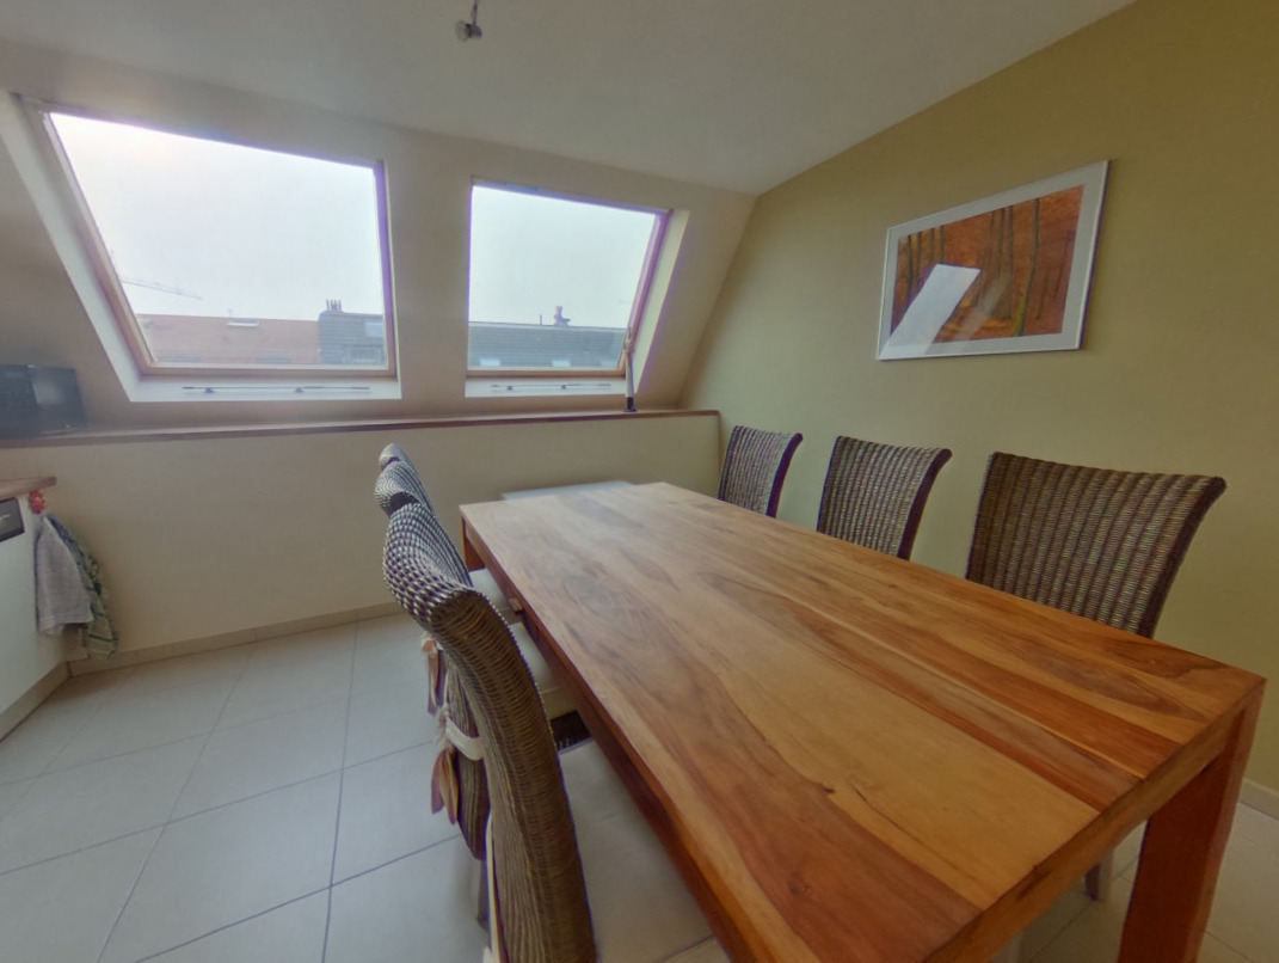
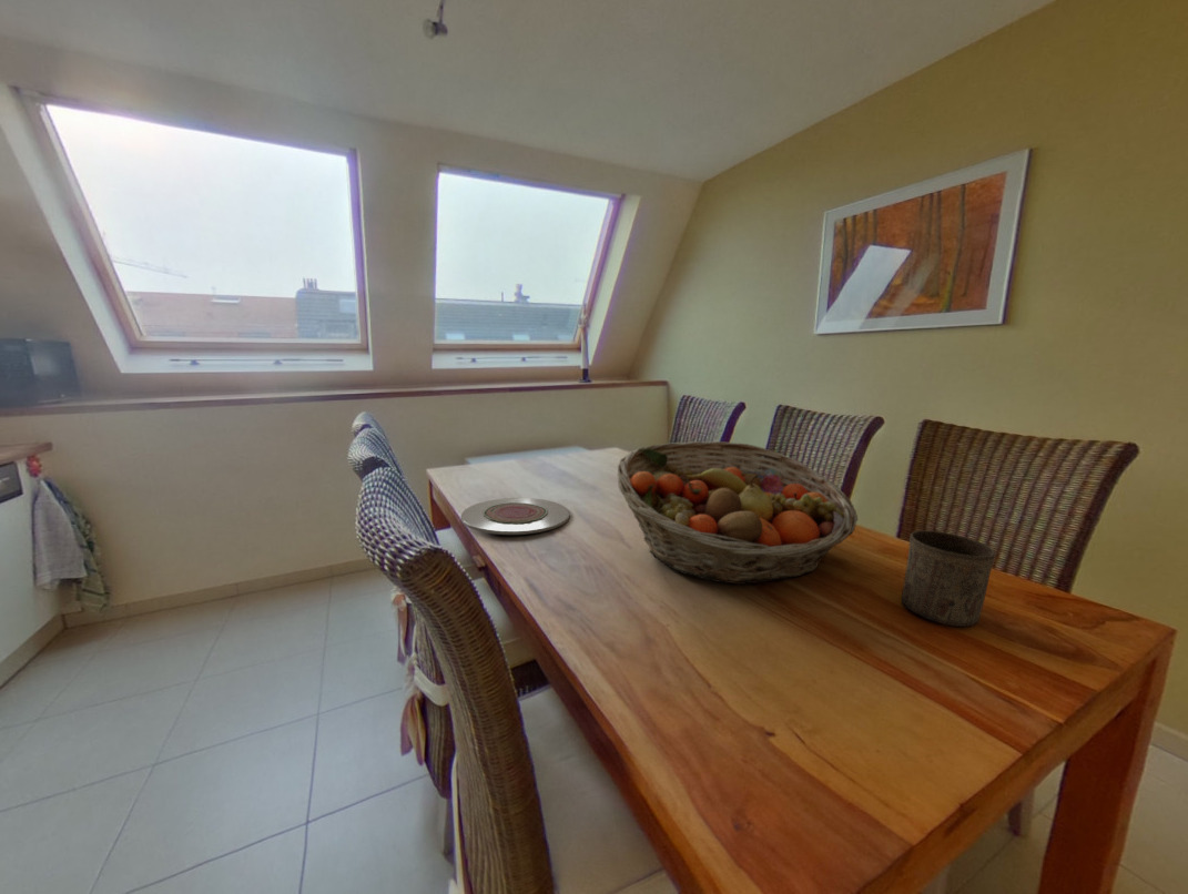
+ fruit basket (731, 504)
+ plate (516, 512)
+ cup (944, 577)
